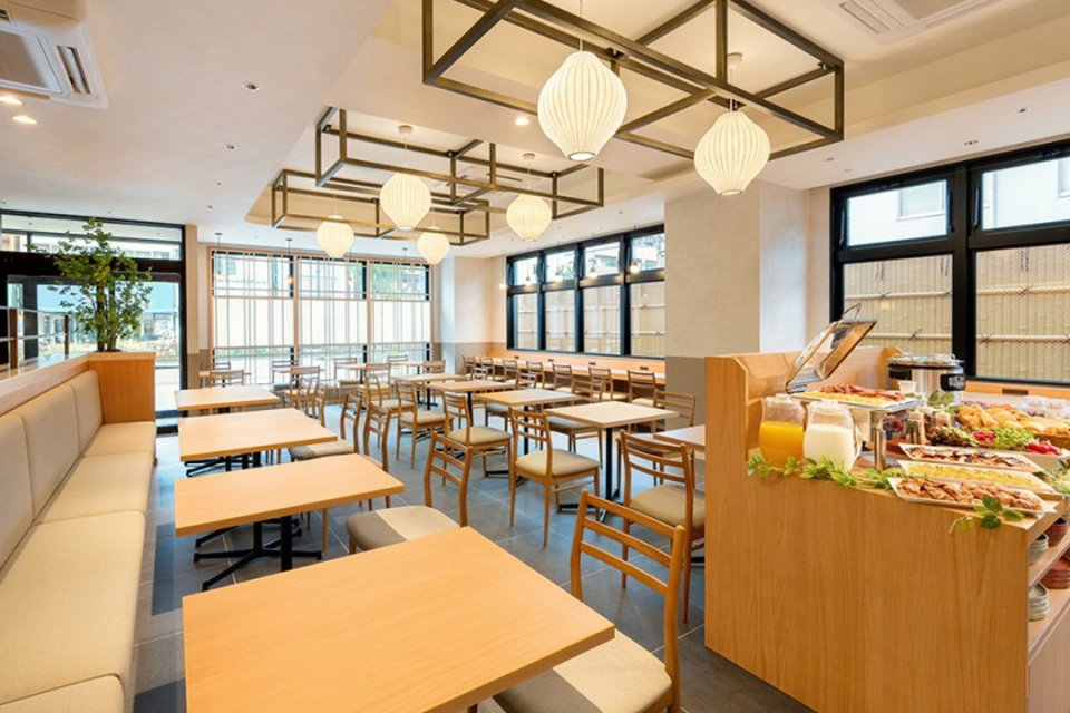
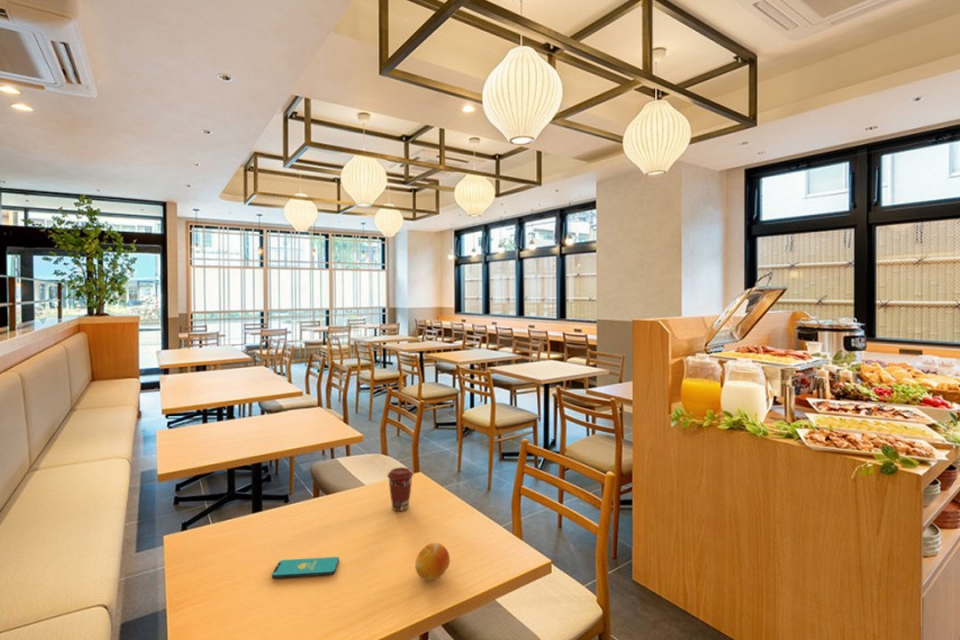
+ coffee cup (400, 489)
+ smartphone (306, 567)
+ fruit (432, 561)
